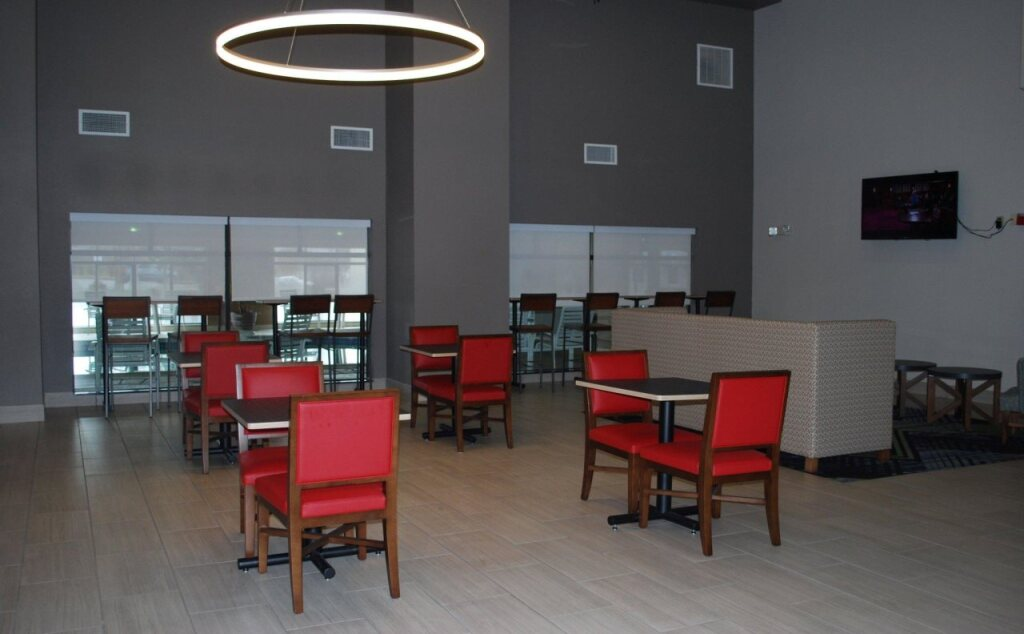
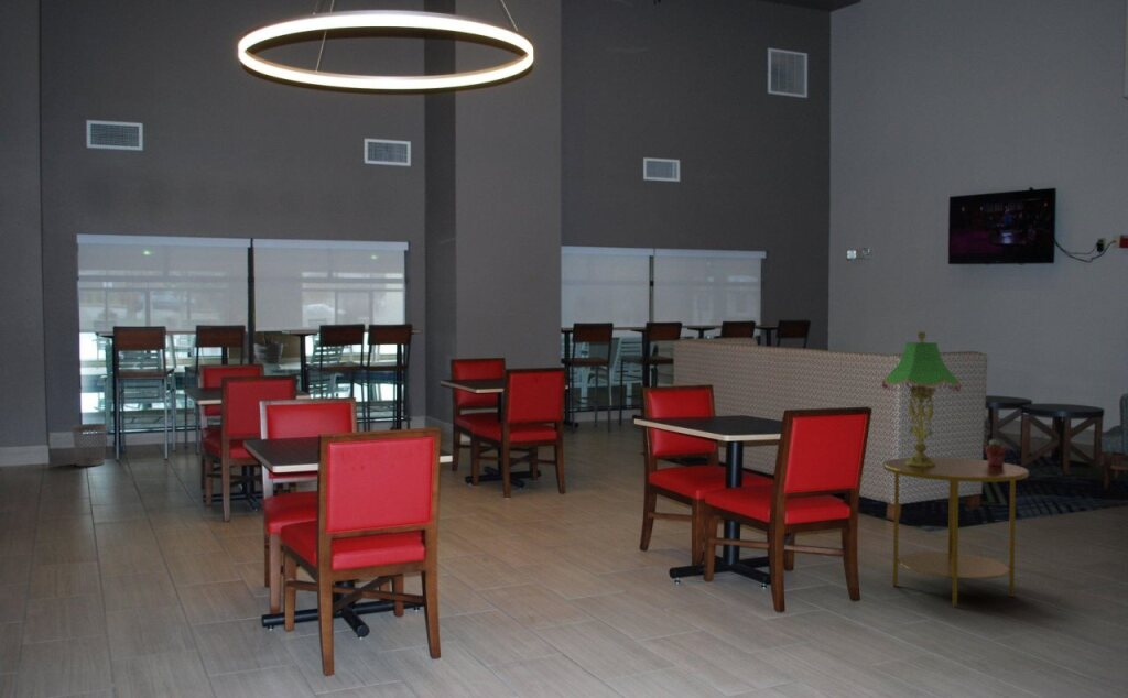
+ table lamp (921, 397)
+ potted succulent (995, 451)
+ side table (953, 528)
+ wastebasket (89, 445)
